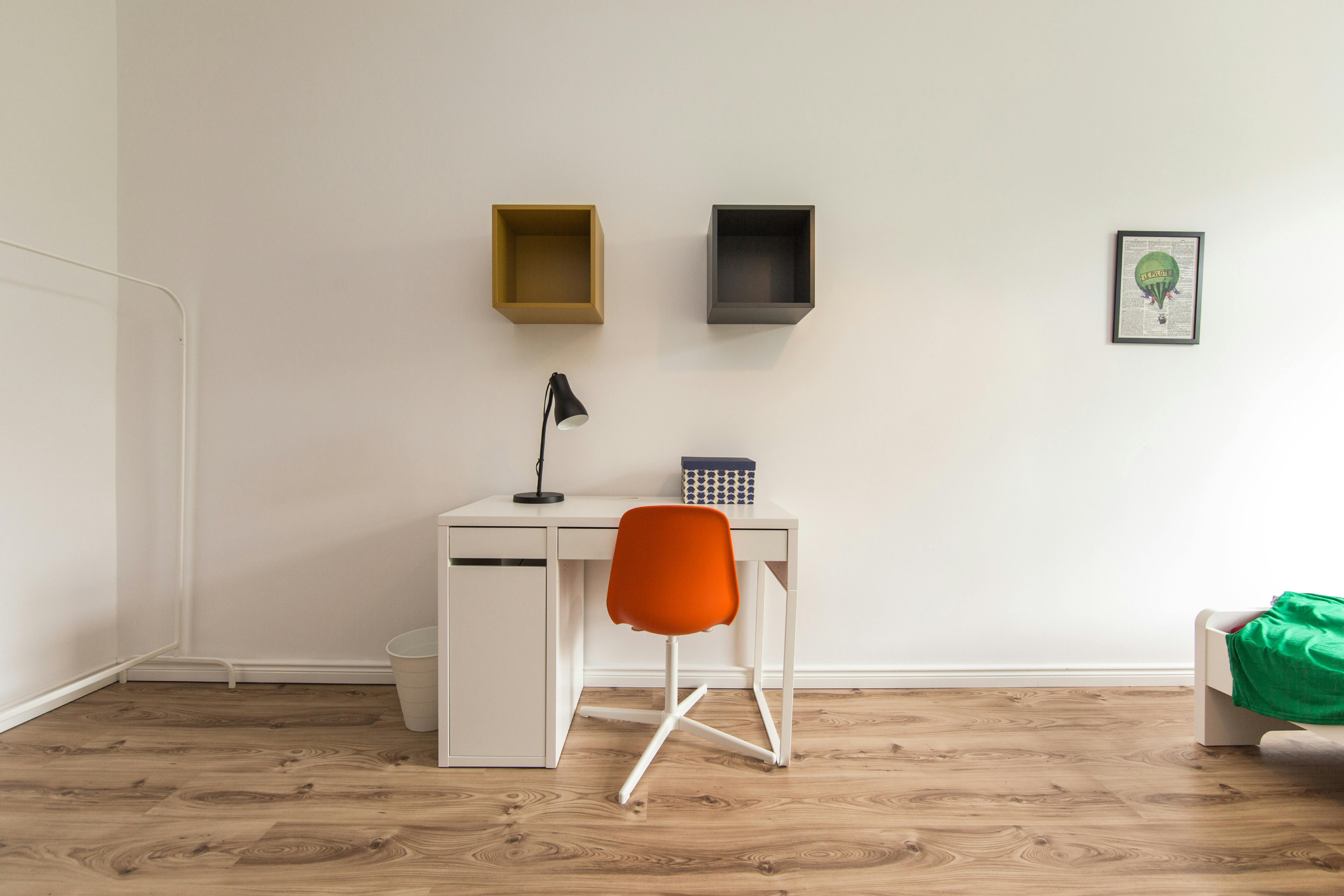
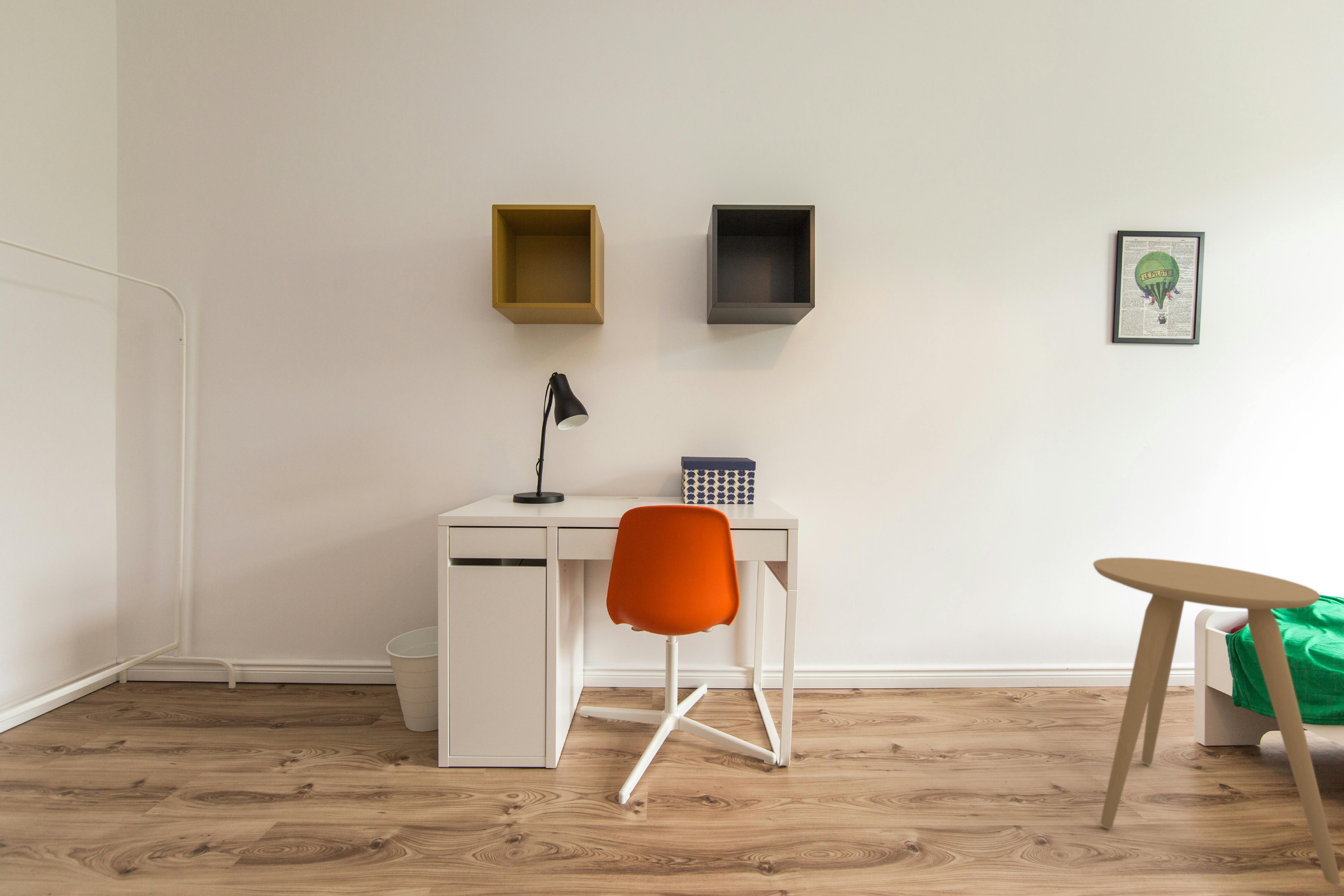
+ side table (1167, 688)
